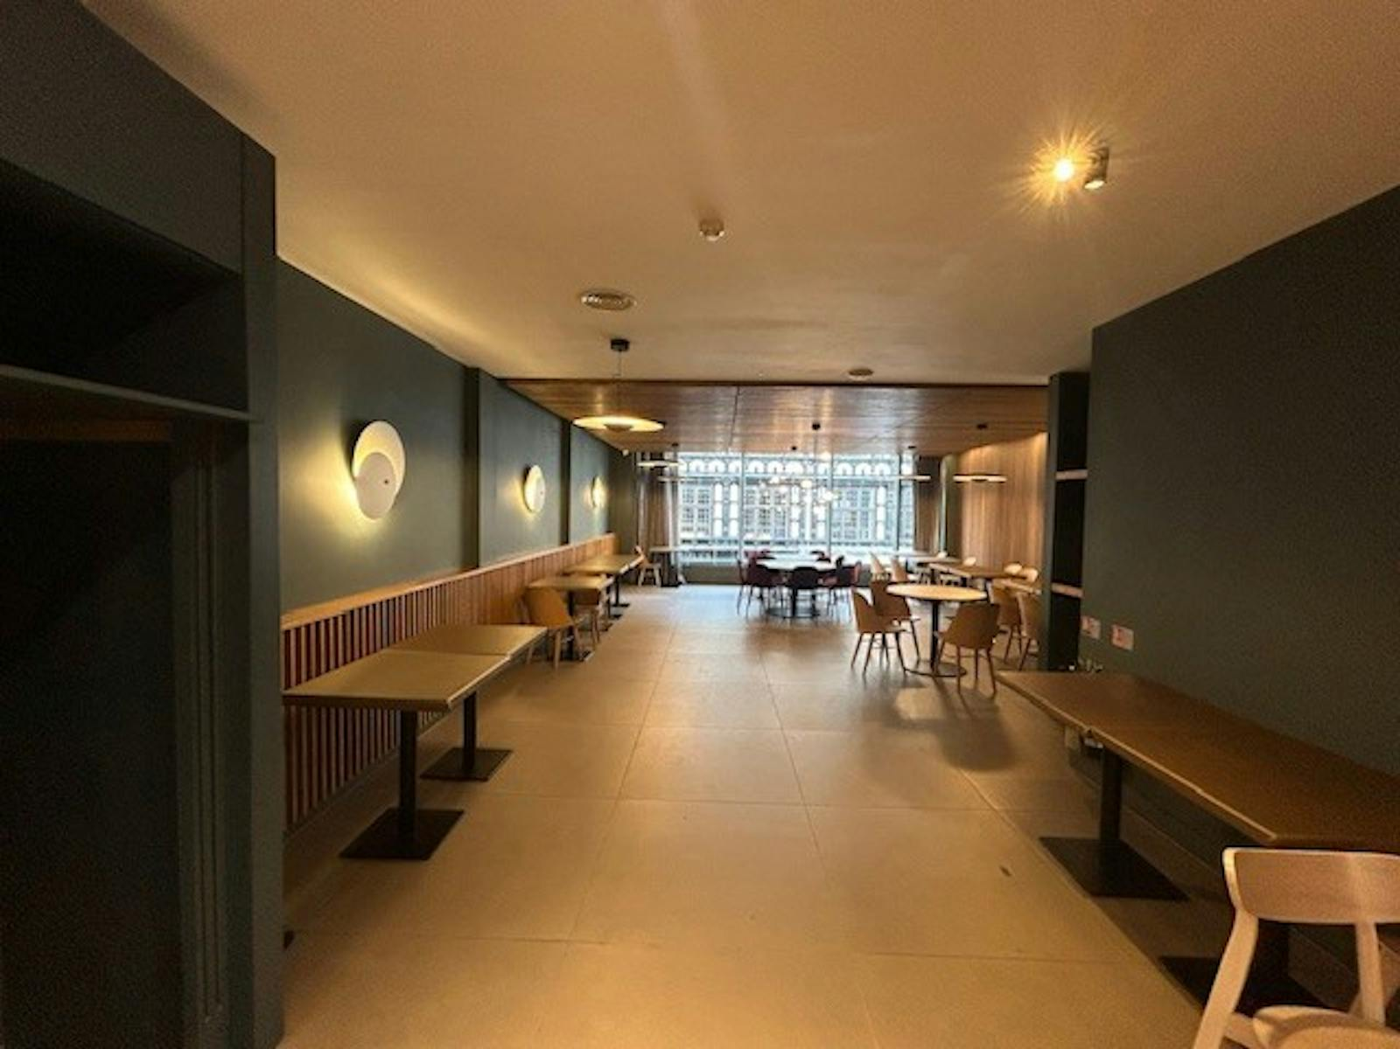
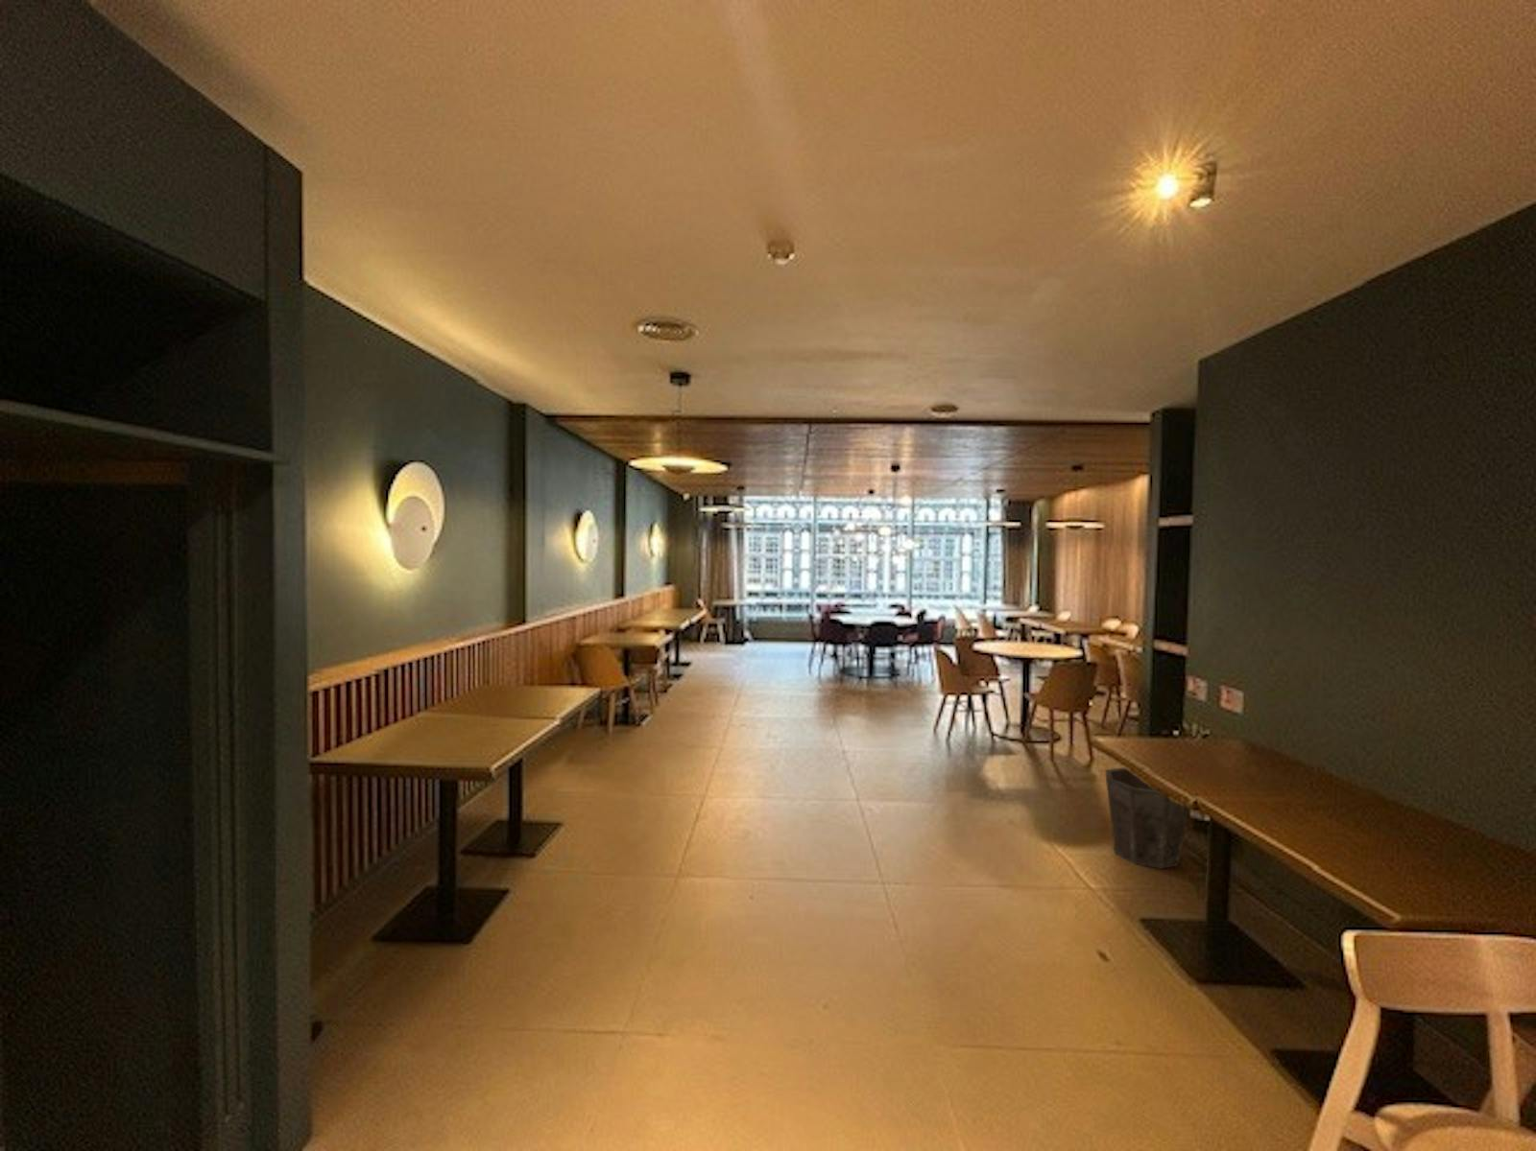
+ waste bin (1145, 817)
